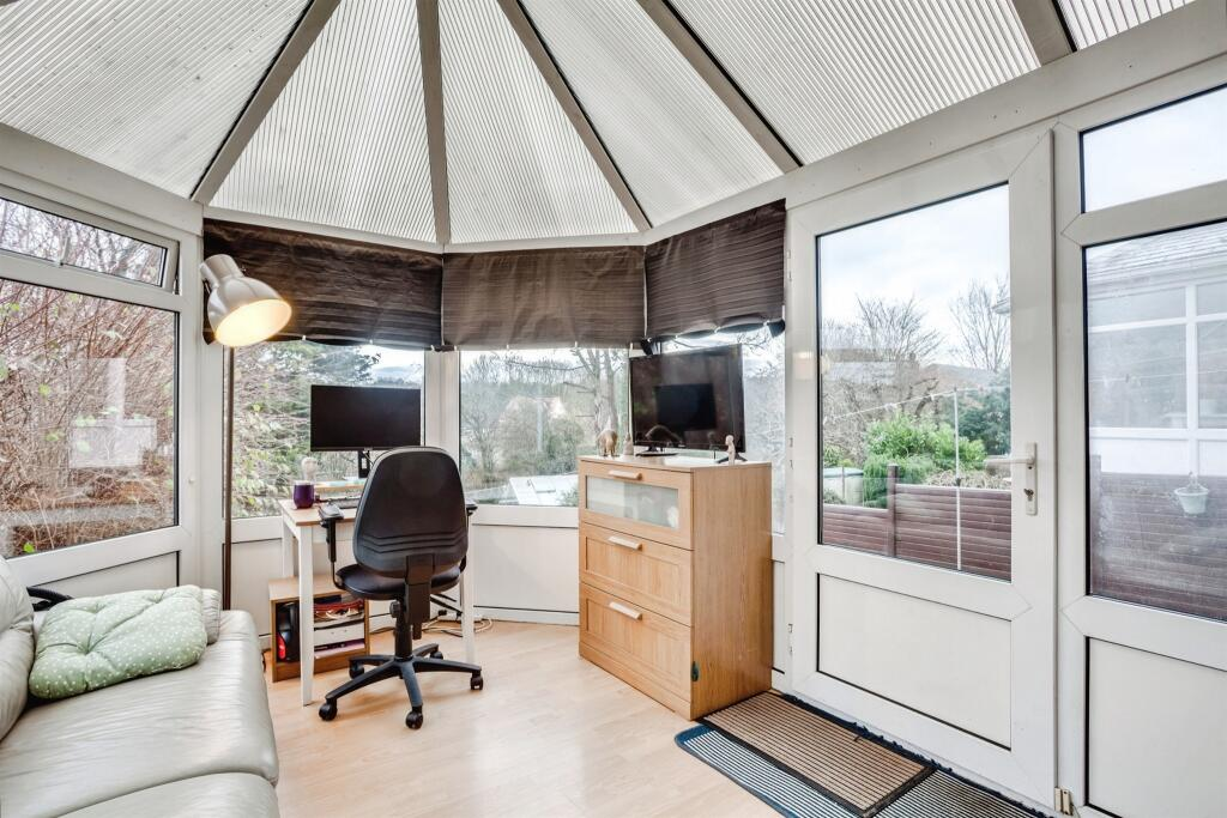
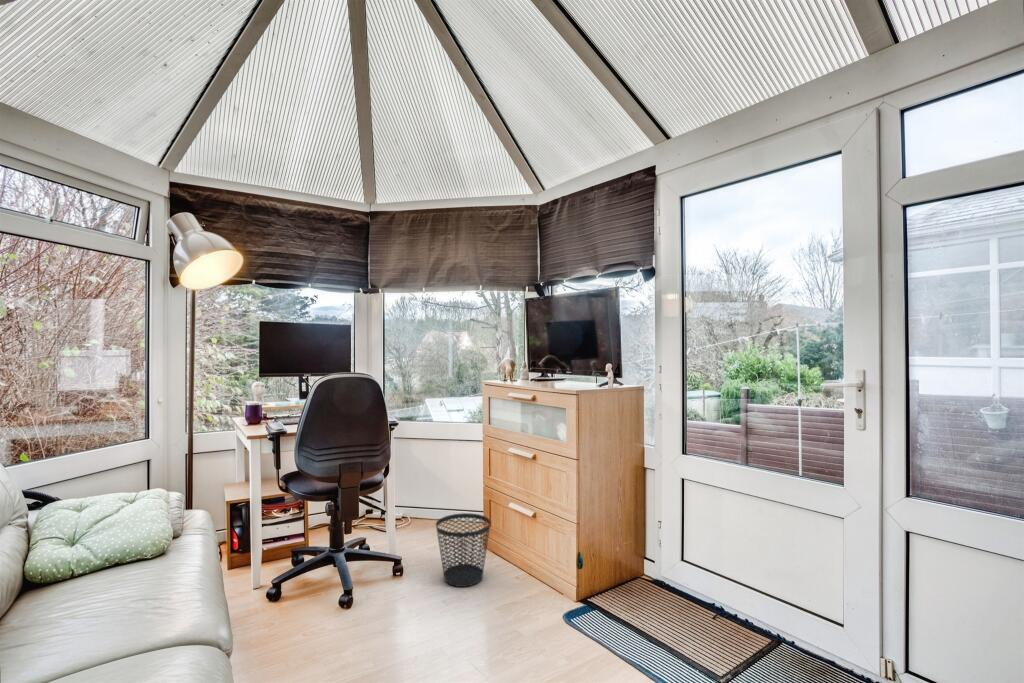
+ wastebasket (463, 549)
